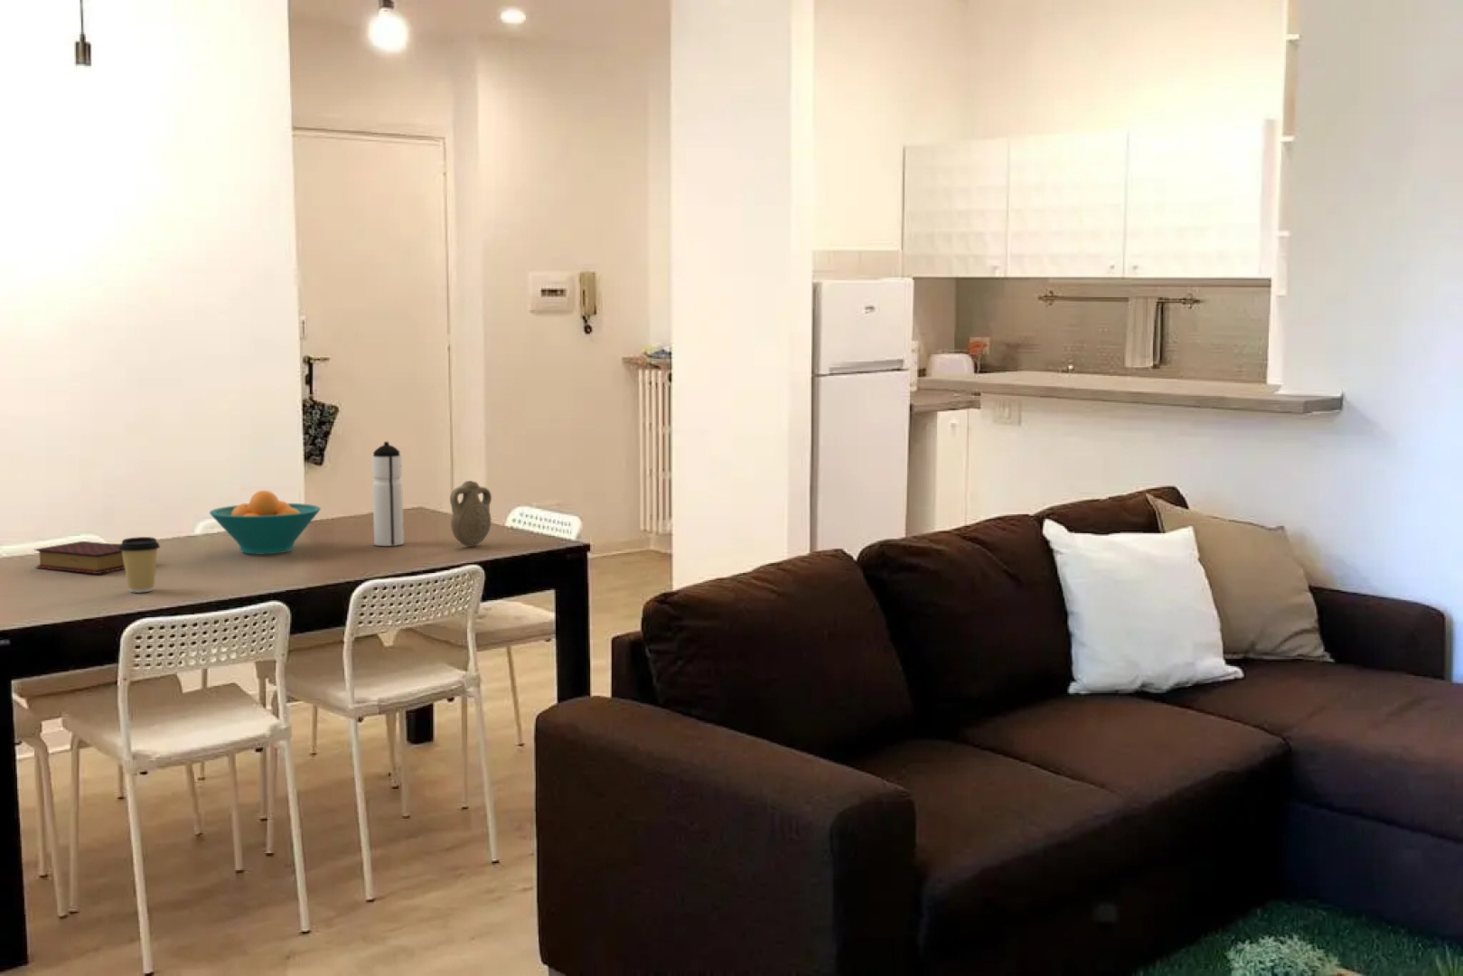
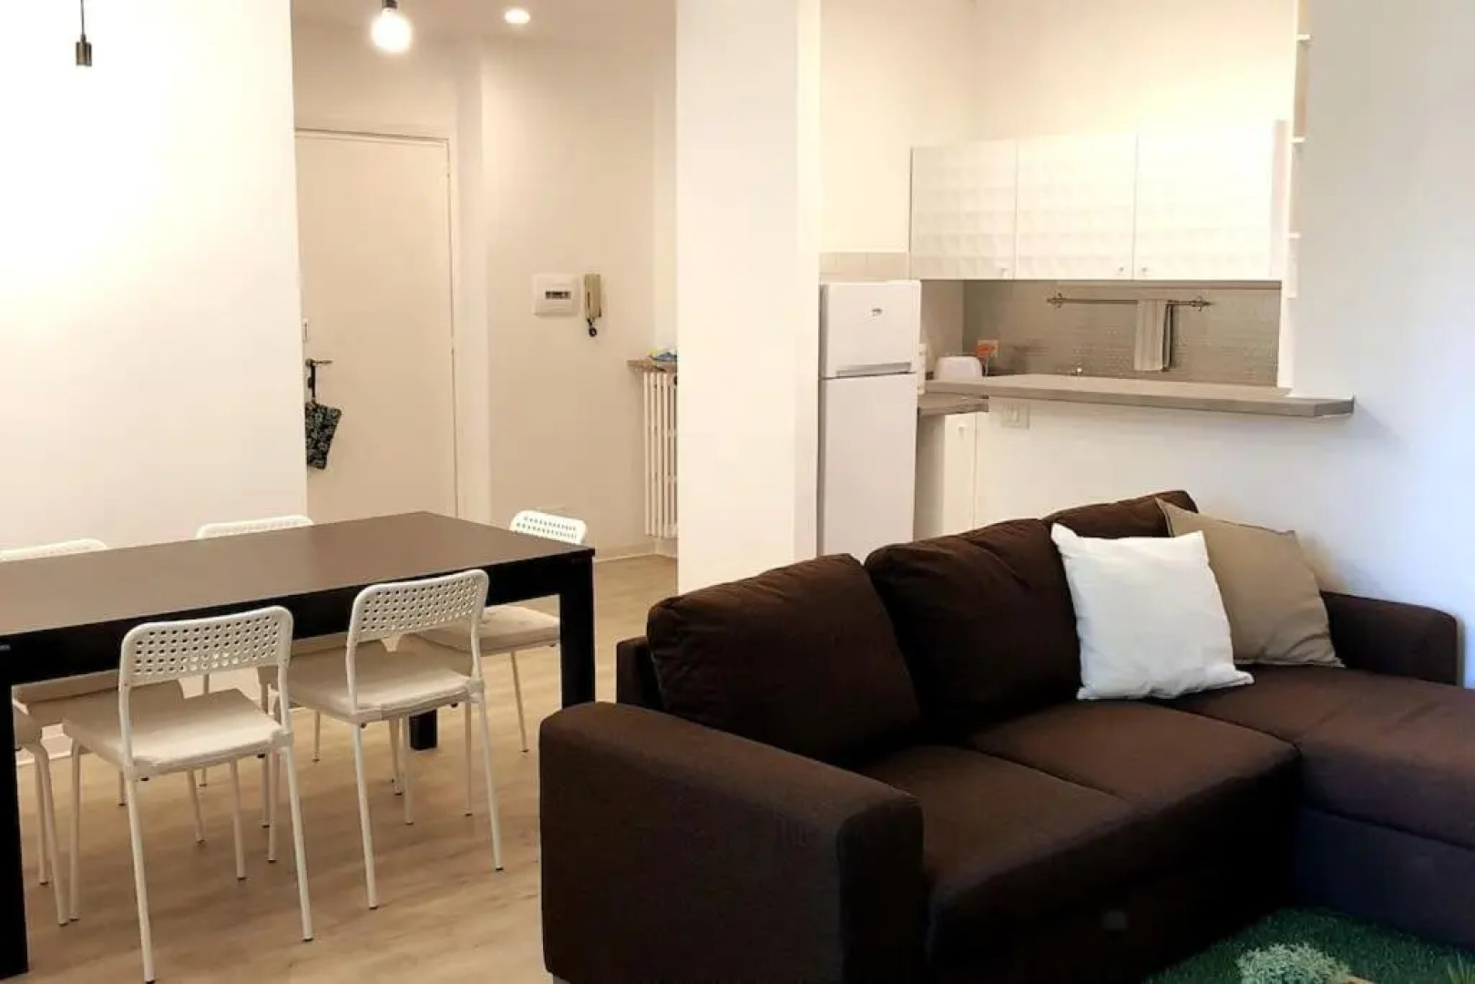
- pilgrim flask (471, 512)
- book (92, 556)
- coffee cup (141, 565)
- fruit bowl (266, 521)
- water bottle (388, 492)
